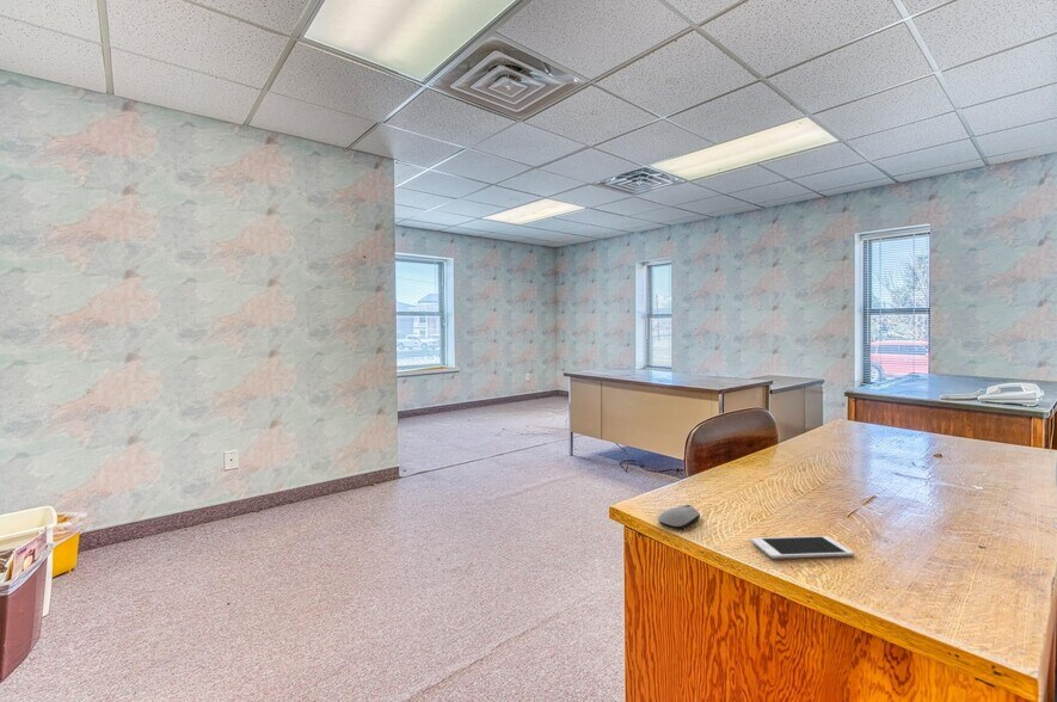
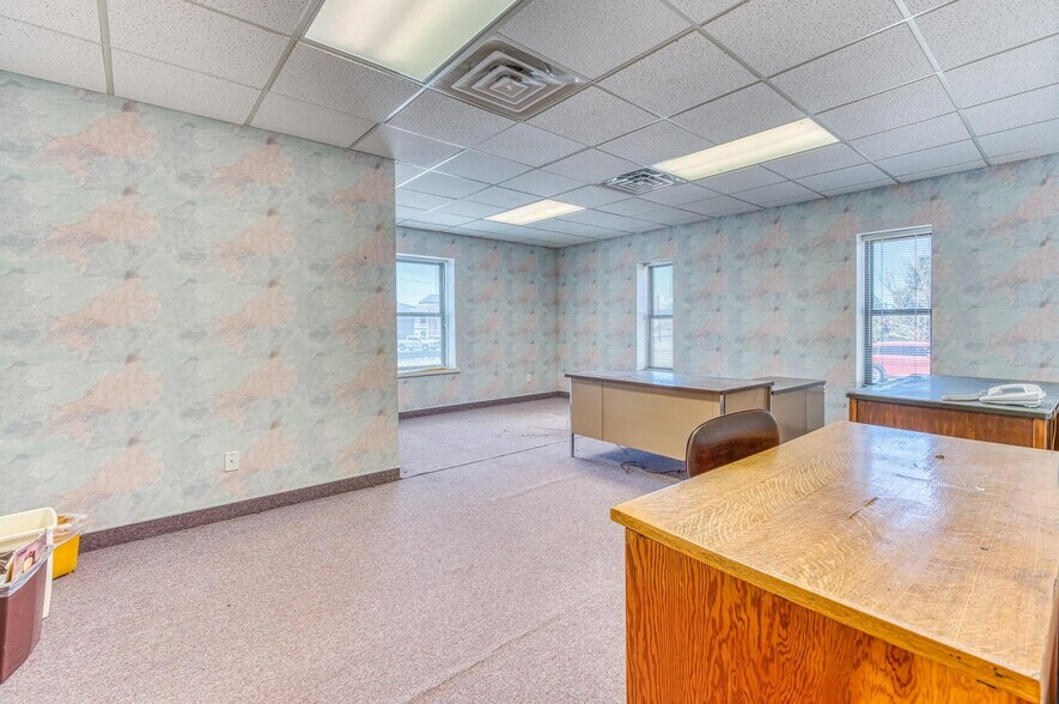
- cell phone (800, 546)
- computer mouse (678, 513)
